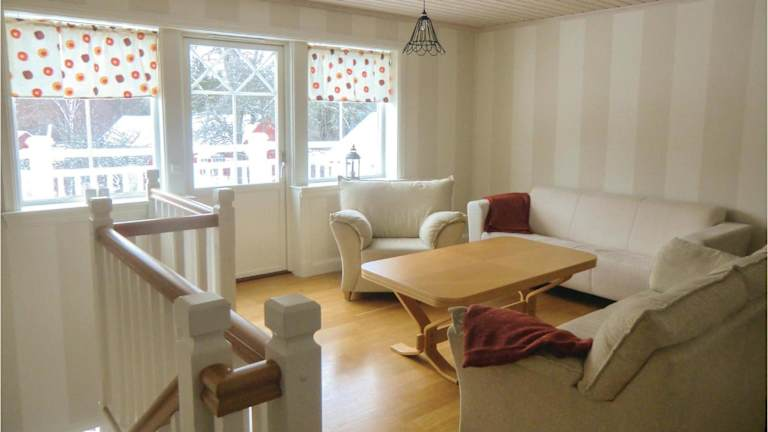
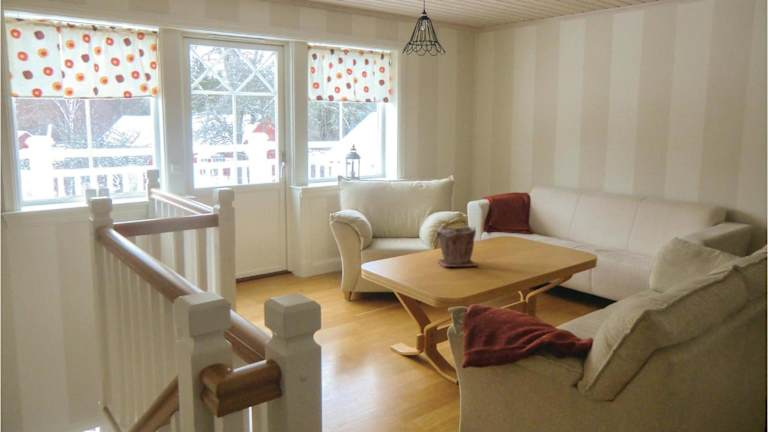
+ plant pot (456, 245)
